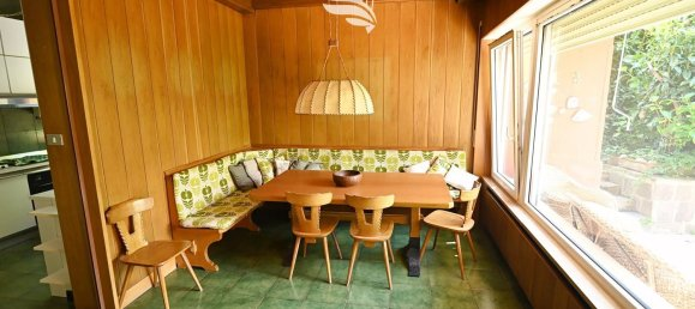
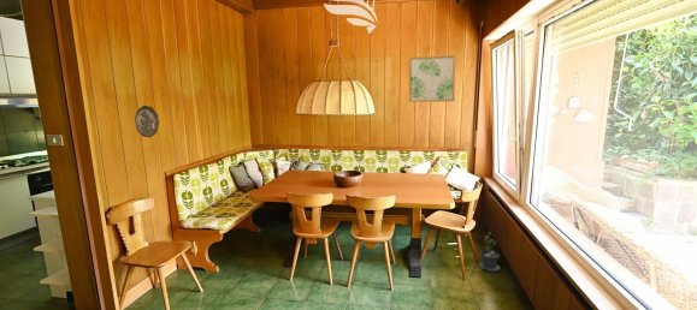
+ potted plant (490, 251)
+ wall art (431, 79)
+ decorative plate (146, 121)
